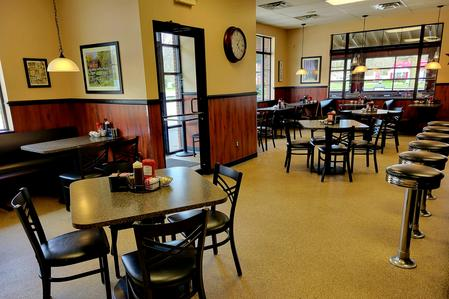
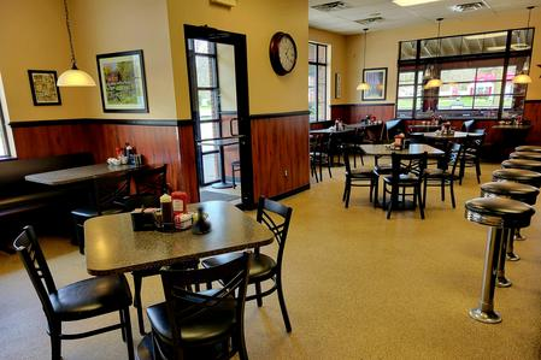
+ tequila bottle (200, 219)
